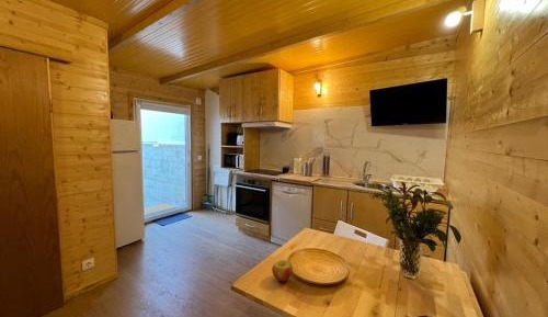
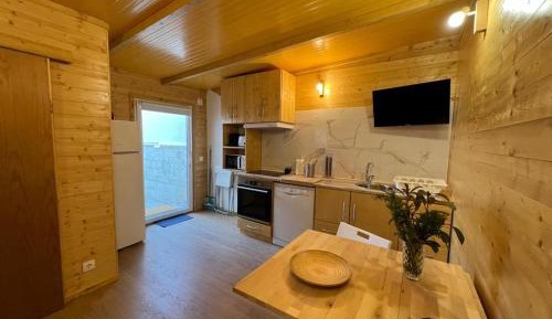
- apple (282, 270)
